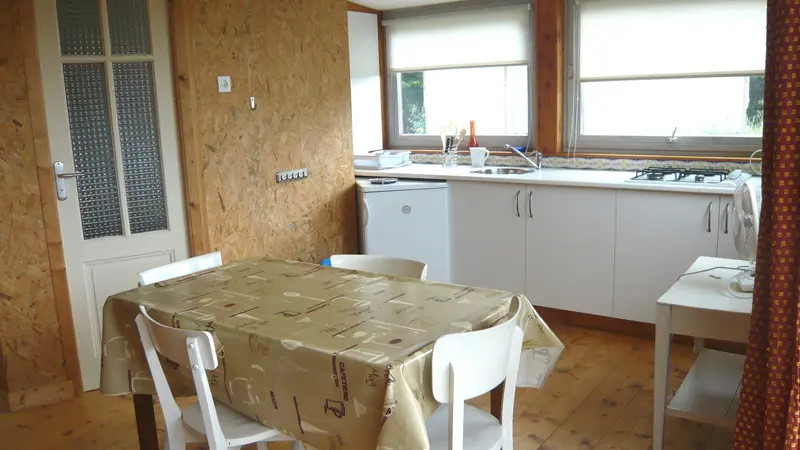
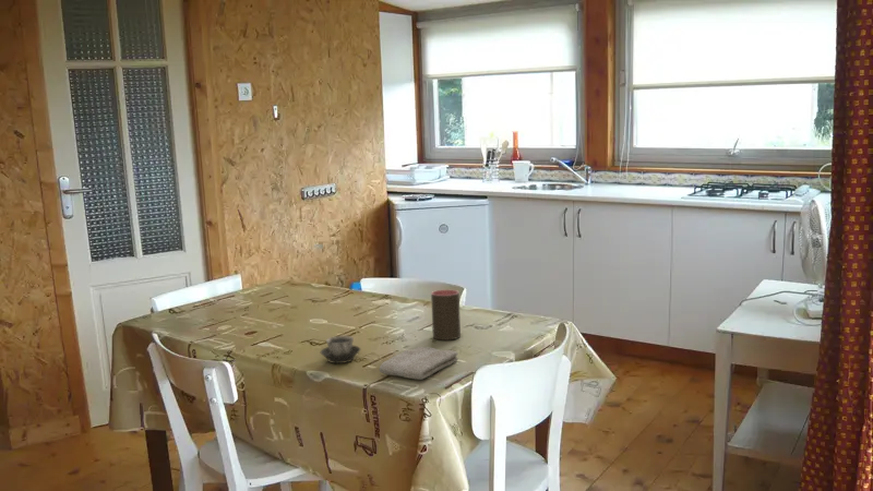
+ cup (339, 349)
+ washcloth (420, 361)
+ cup (445, 314)
